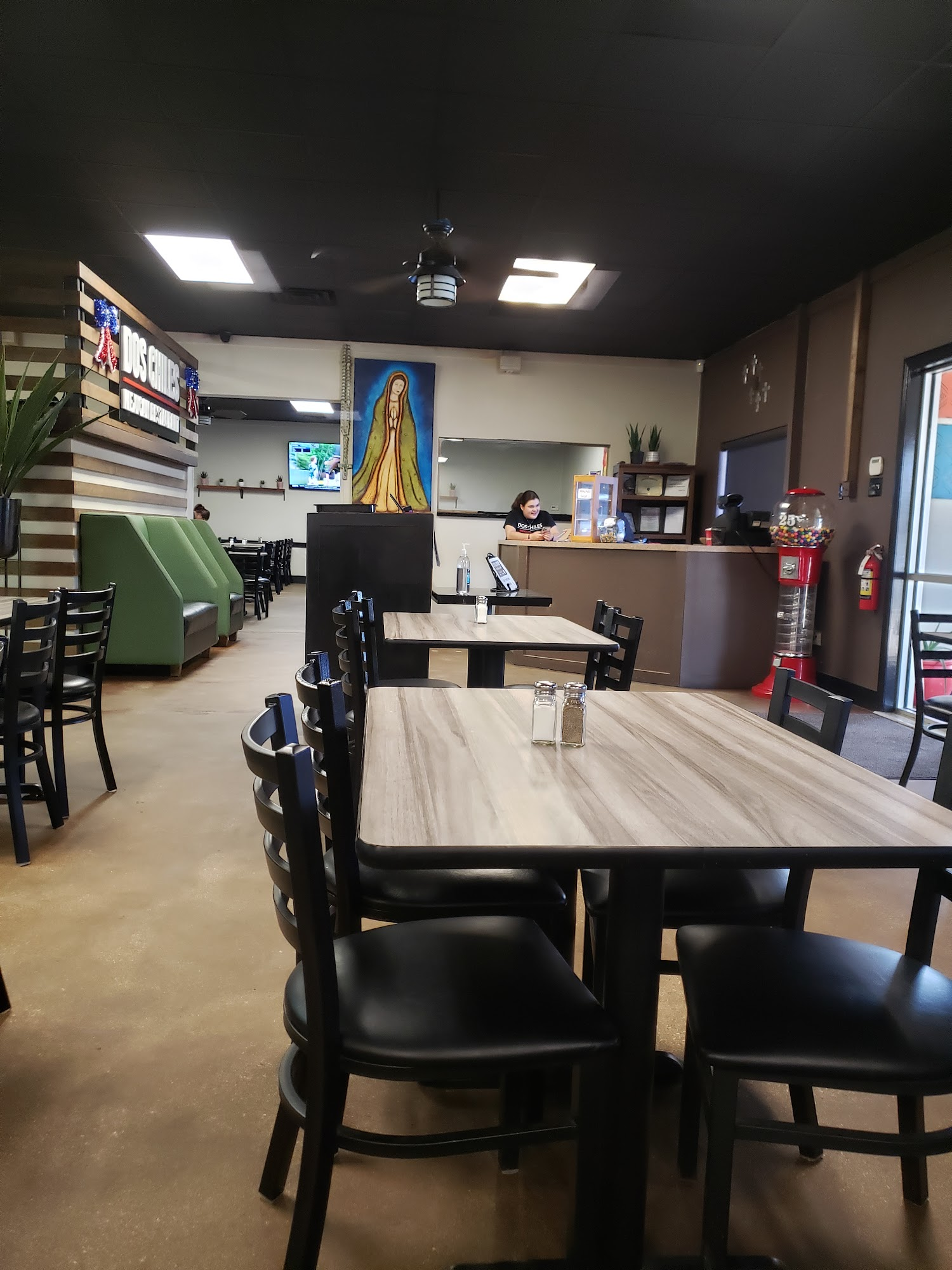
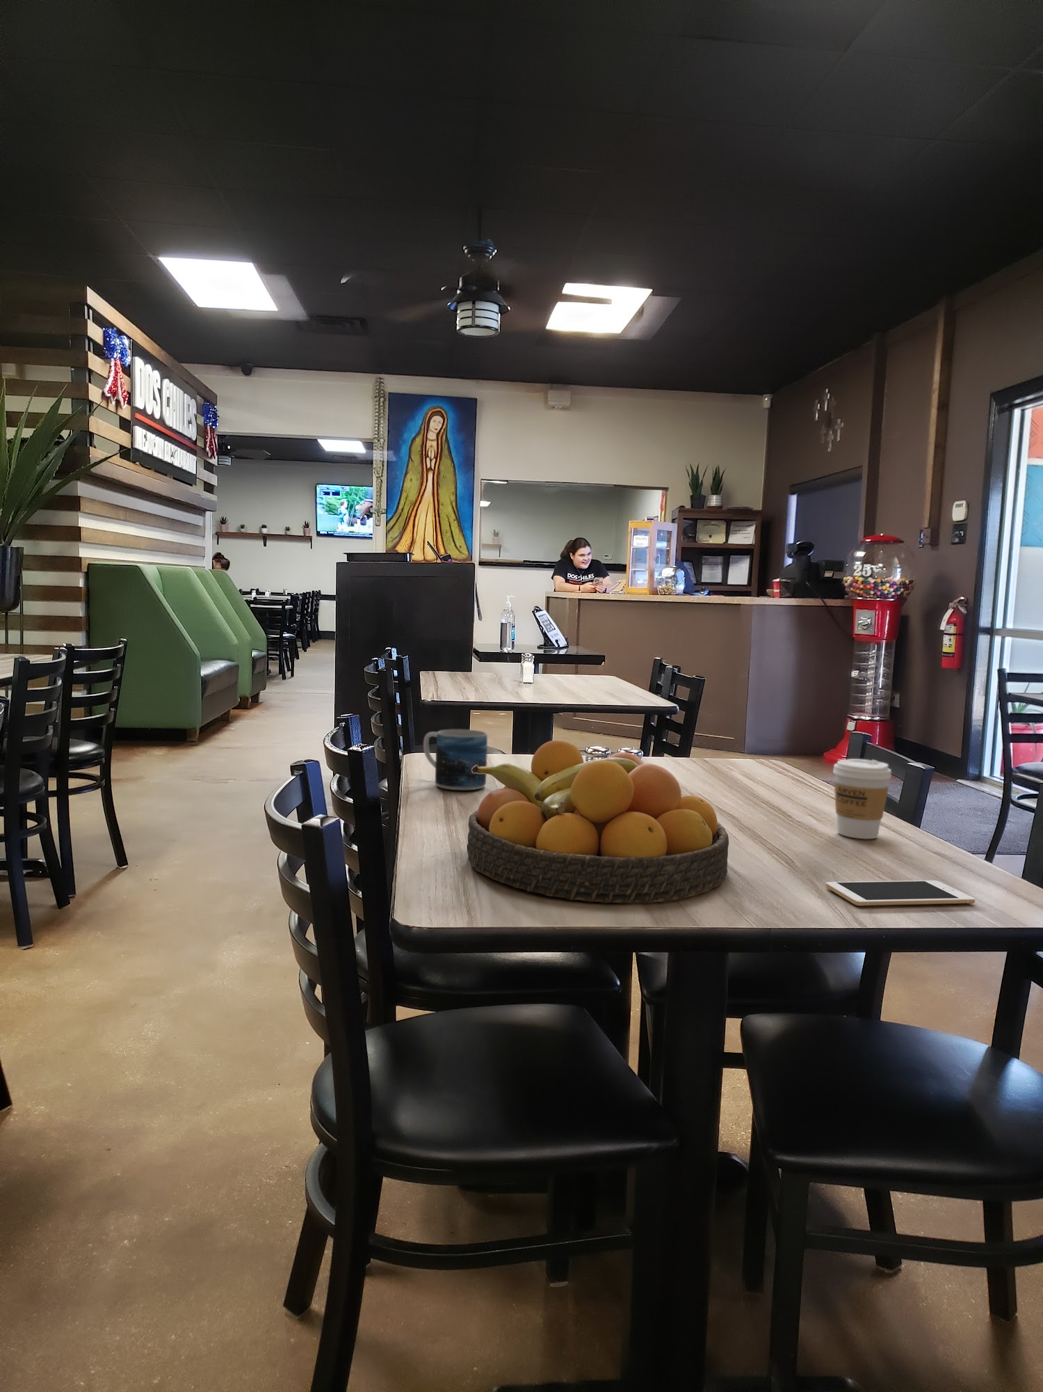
+ coffee cup (859, 797)
+ cell phone (898, 892)
+ mug (451, 757)
+ fruit bowl (598, 806)
